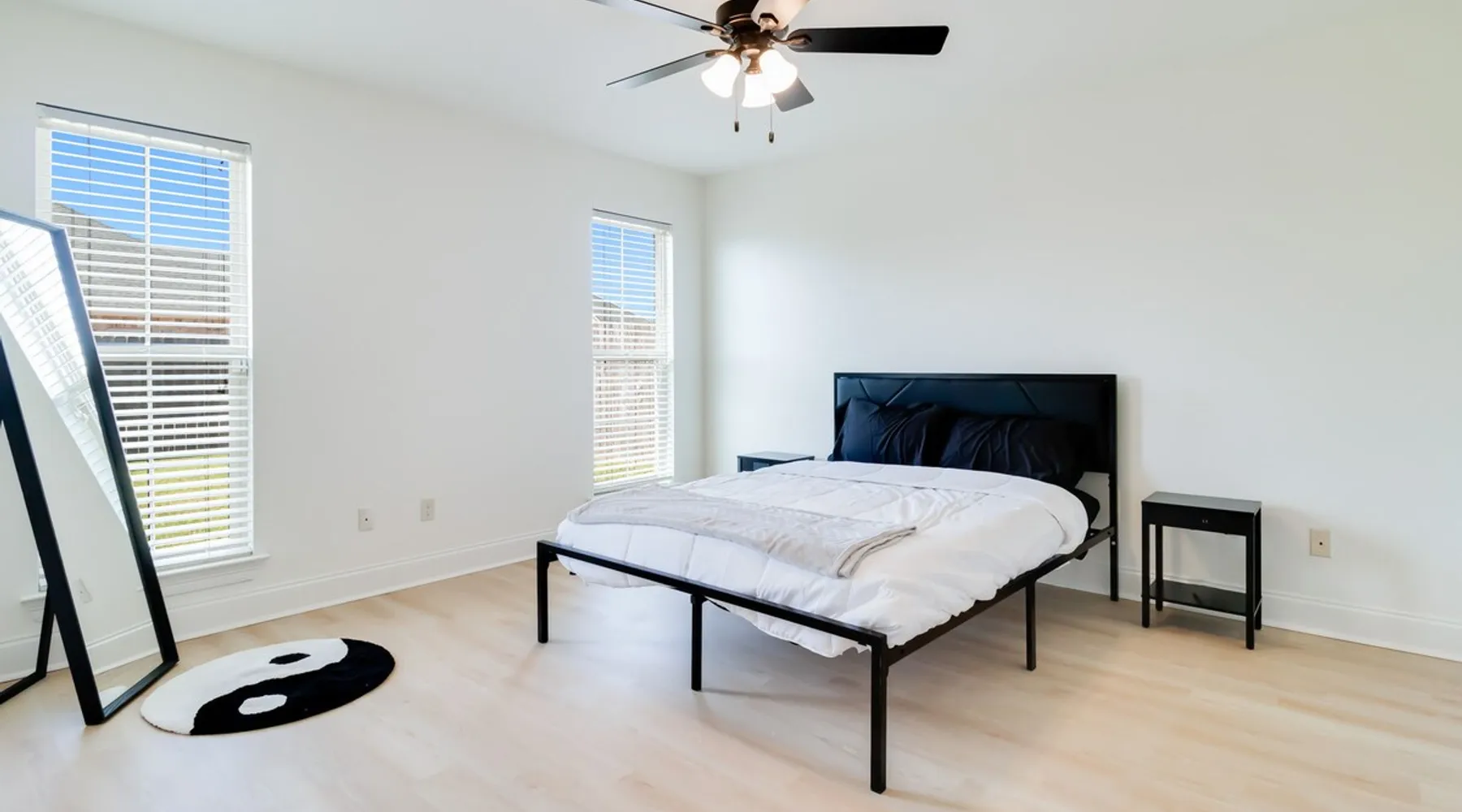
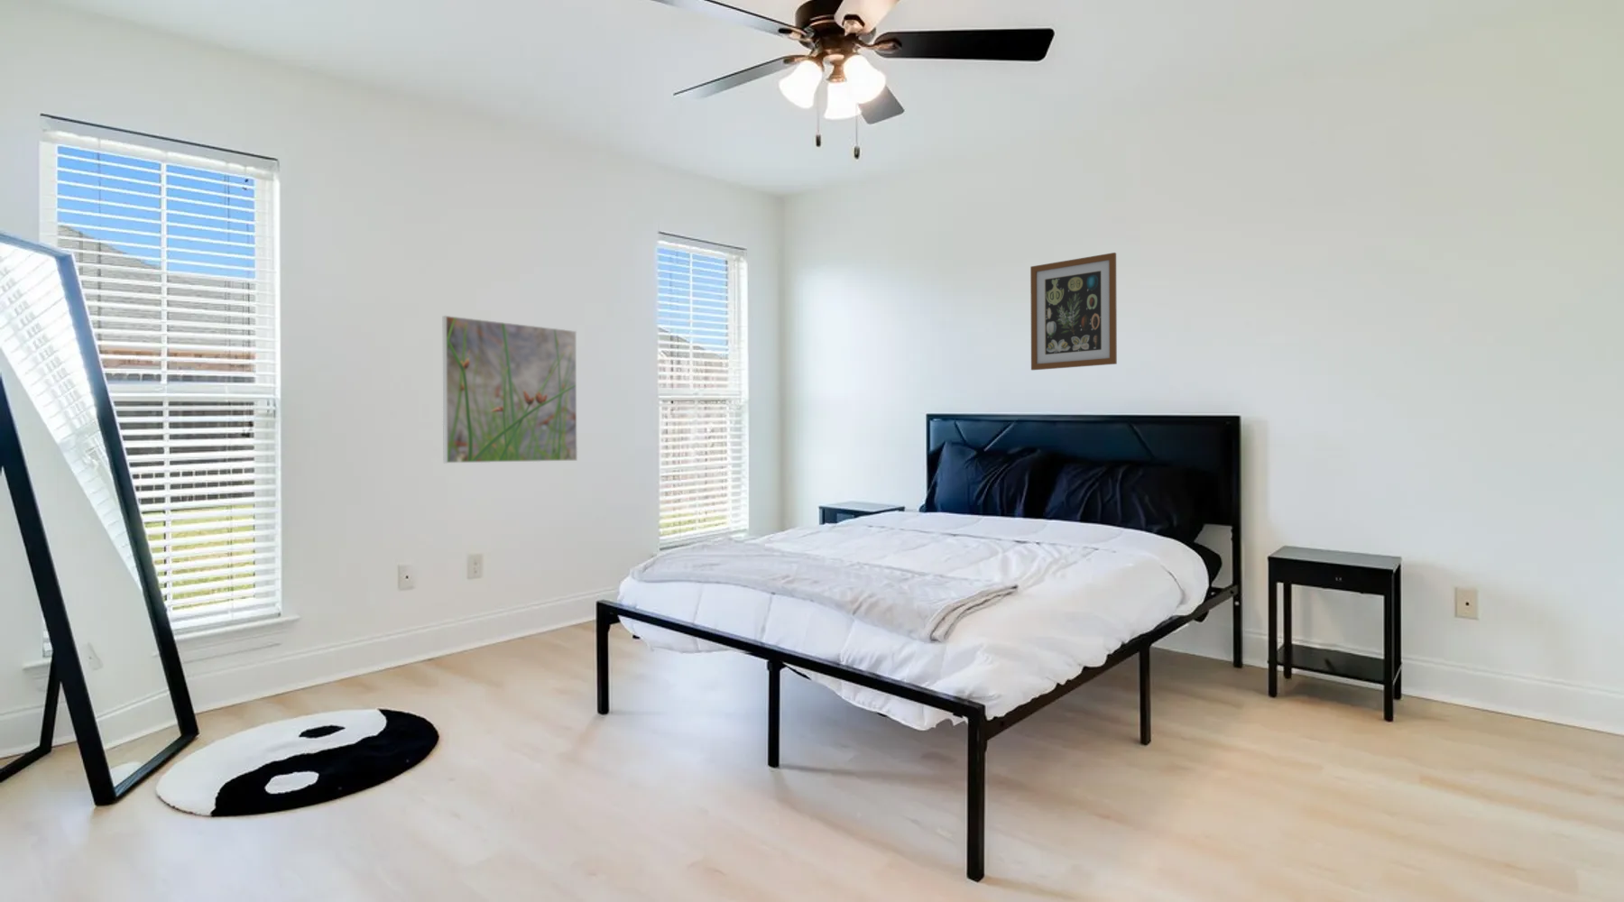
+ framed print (513, 392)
+ wall art (1072, 313)
